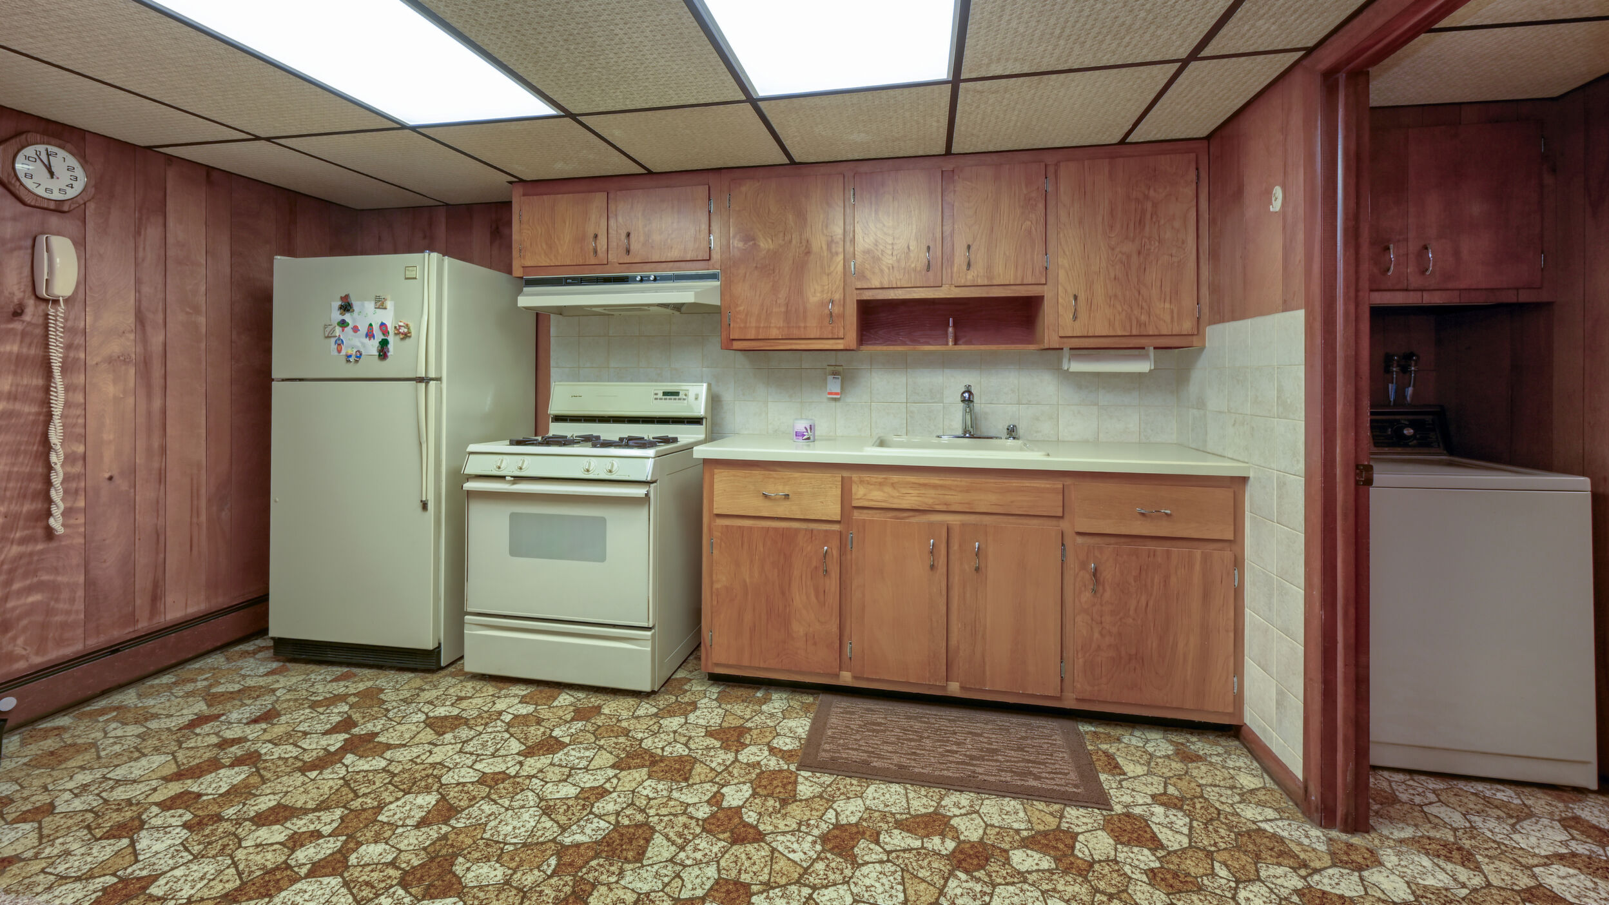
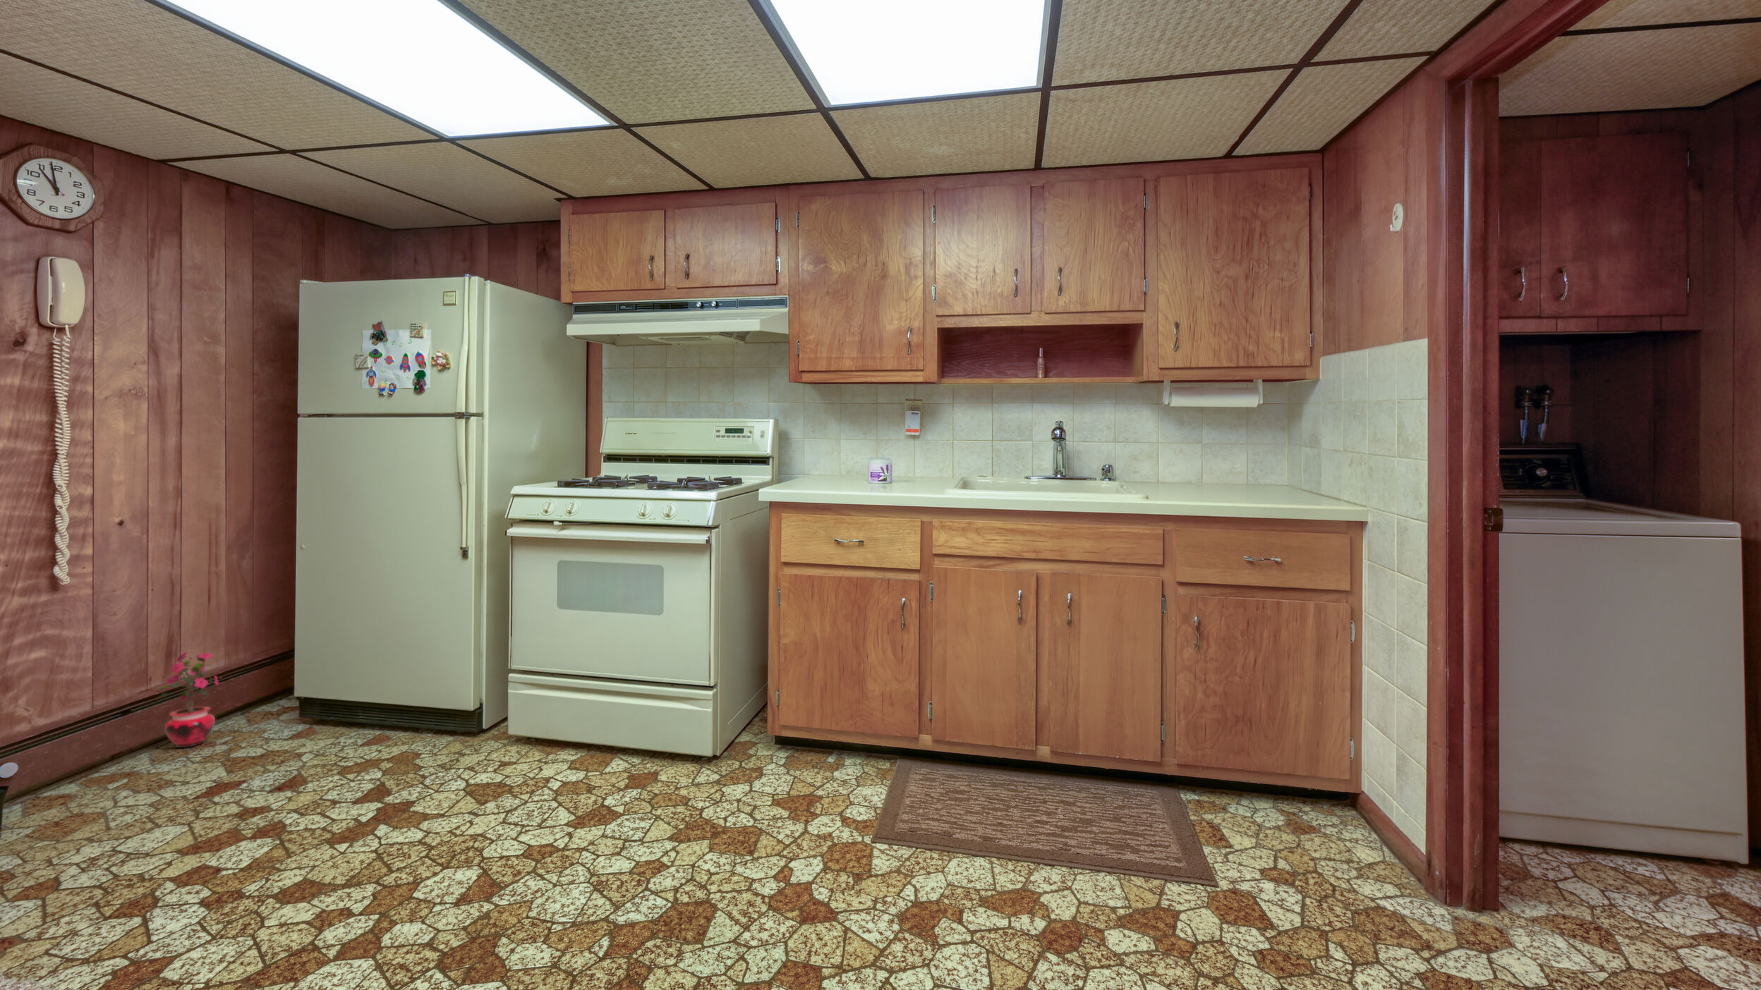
+ potted plant (187, 697)
